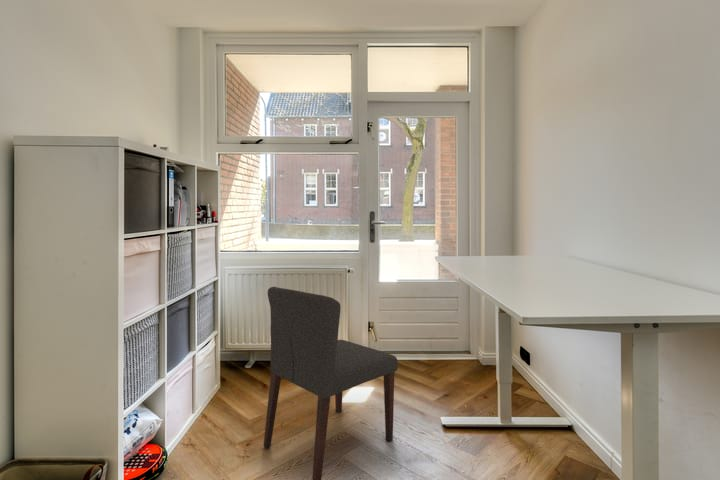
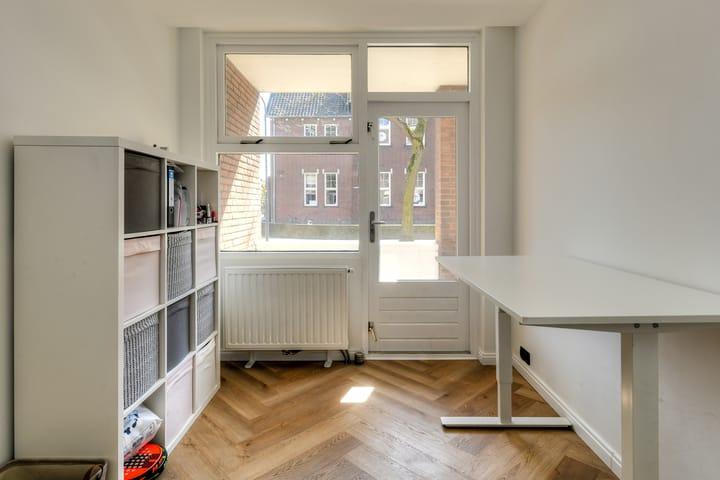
- chair (327, 363)
